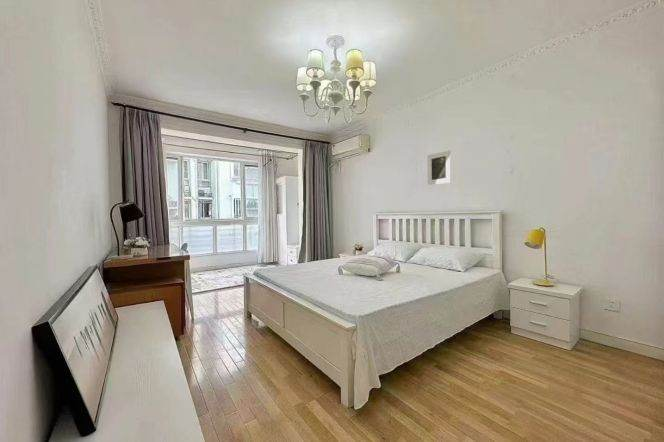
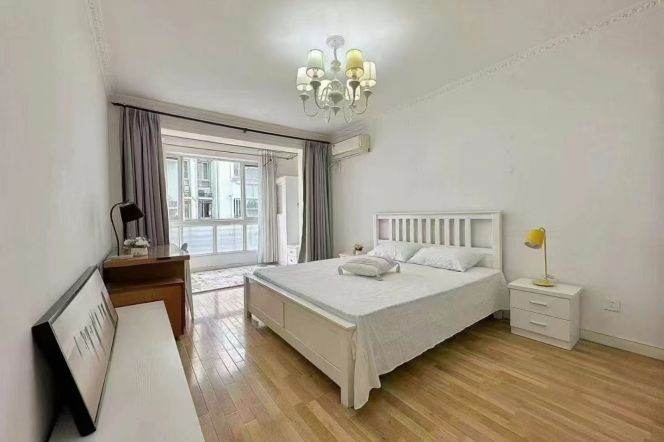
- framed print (438, 168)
